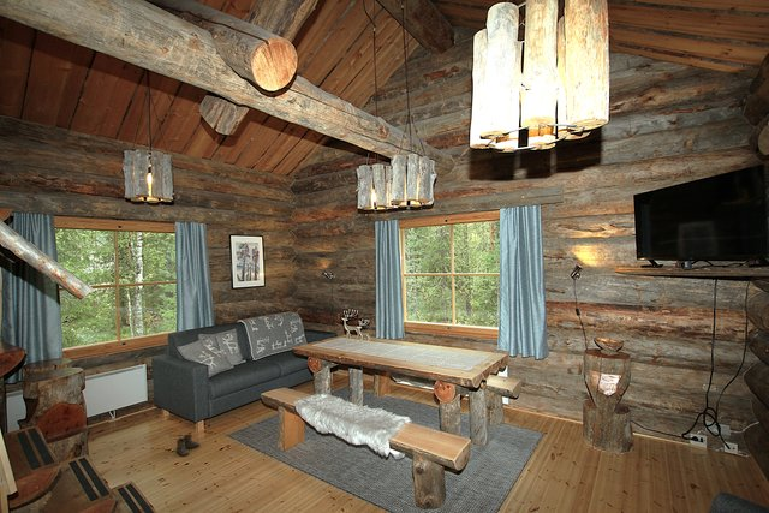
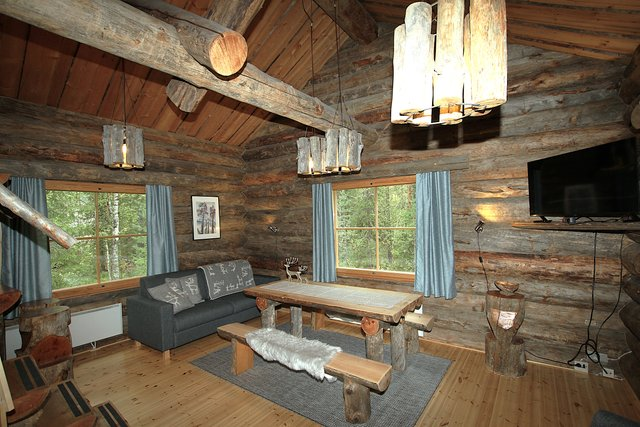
- boots (186, 443)
